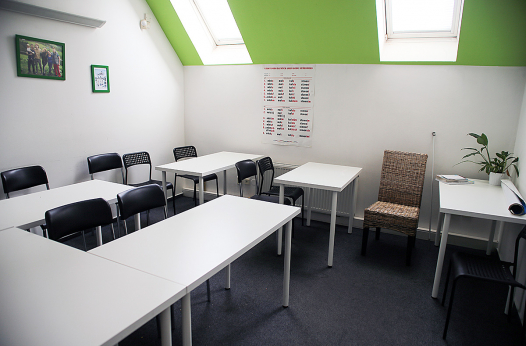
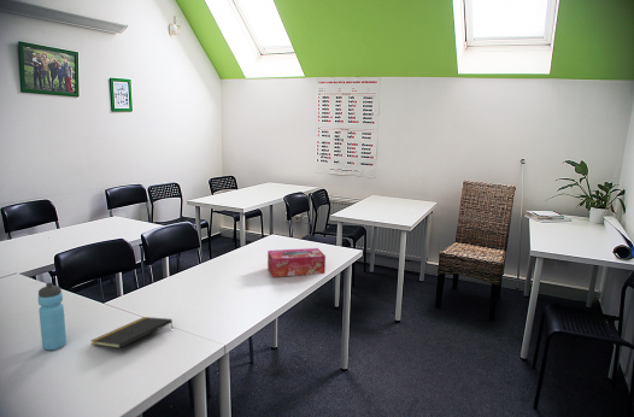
+ tissue box (295, 262)
+ water bottle (52, 315)
+ notepad (133, 330)
